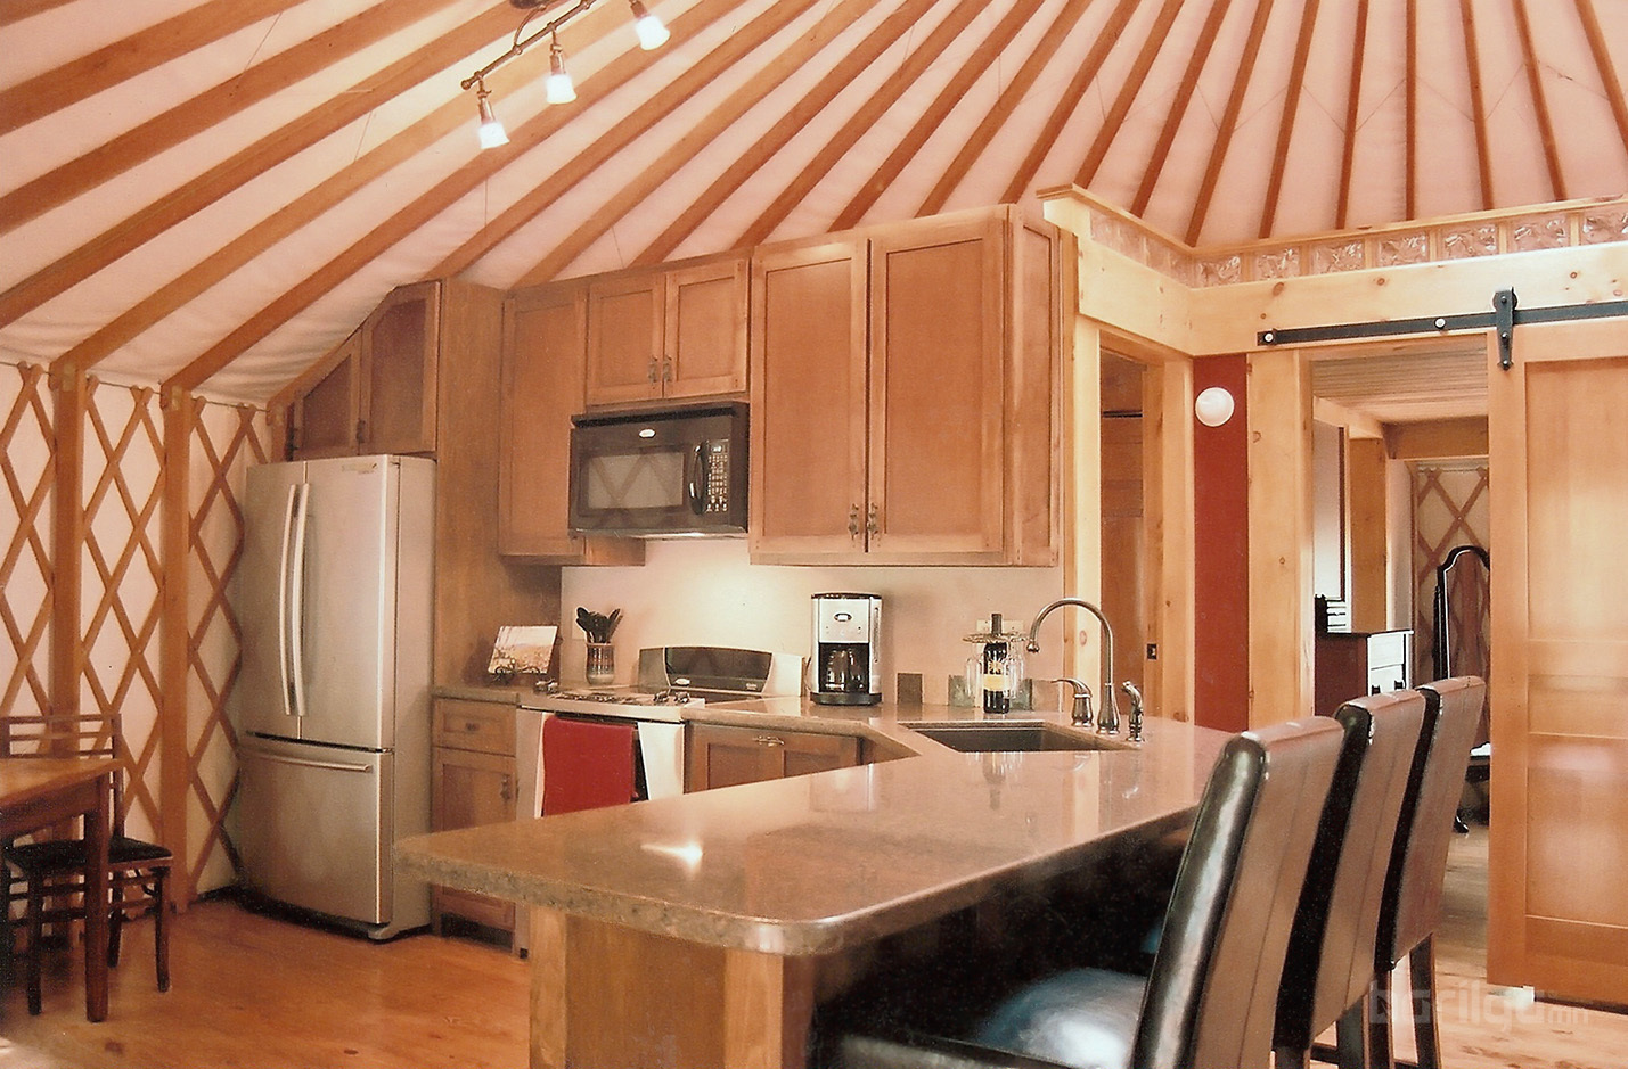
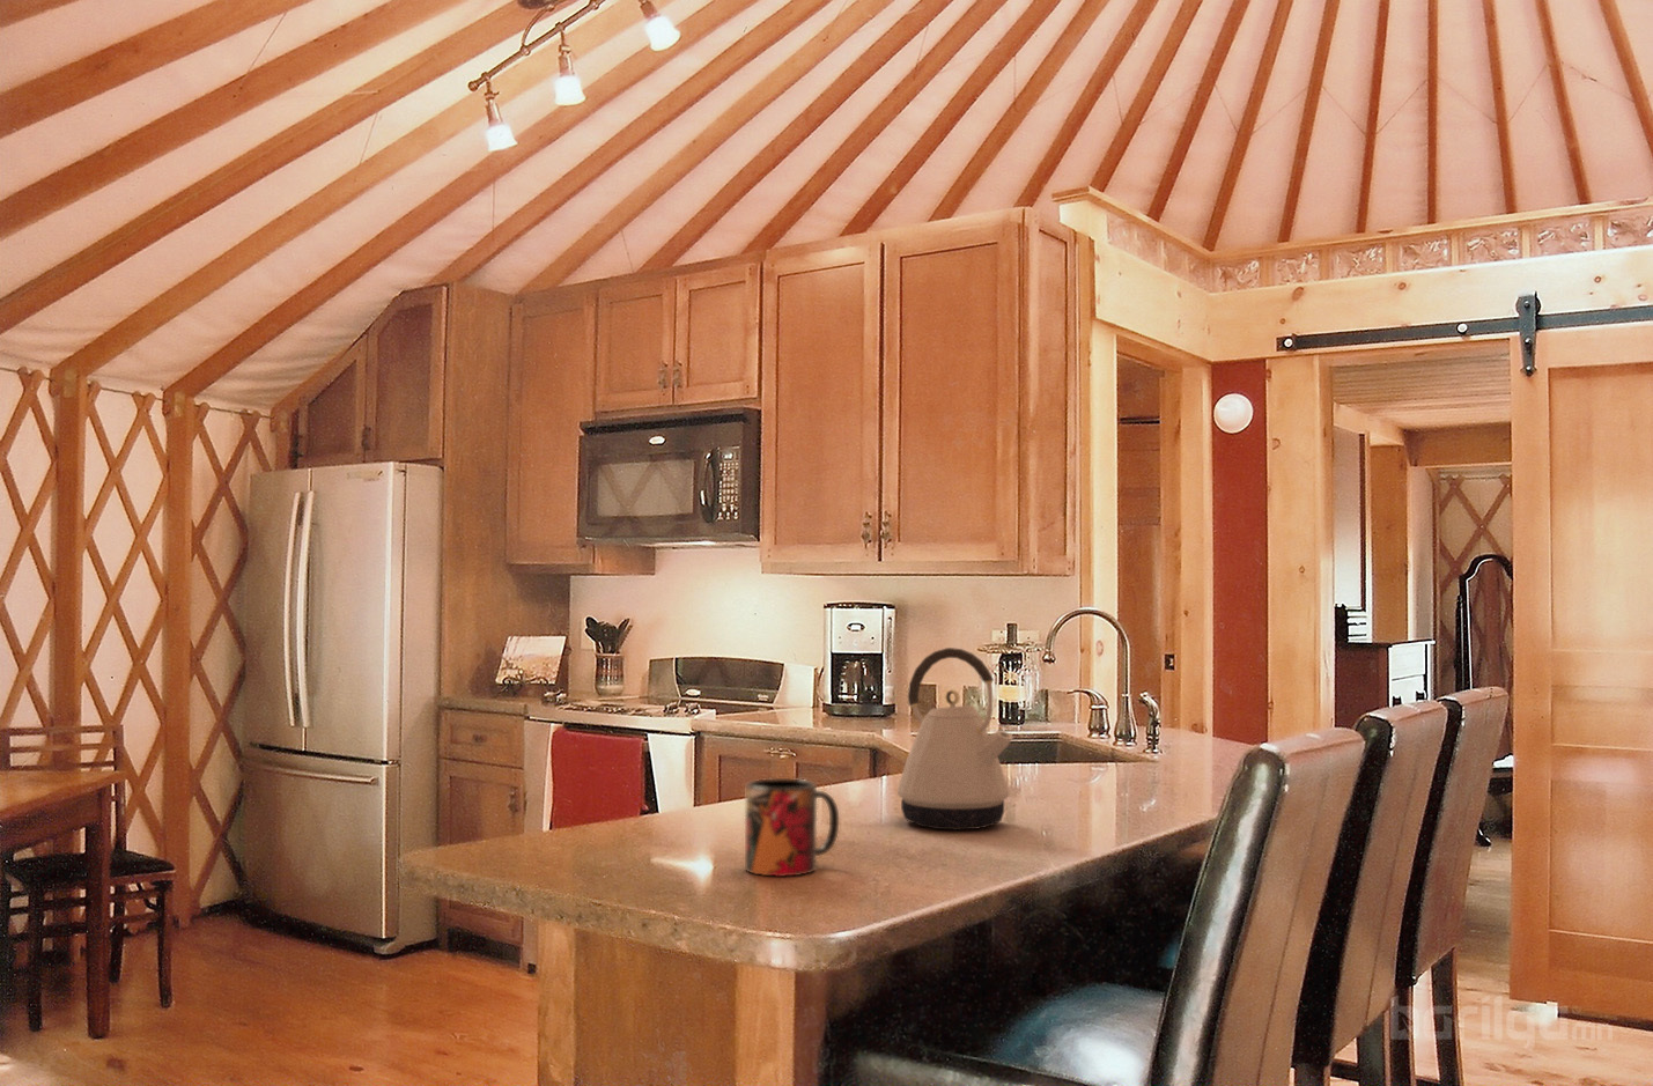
+ mug (794, 824)
+ kettle (955, 736)
